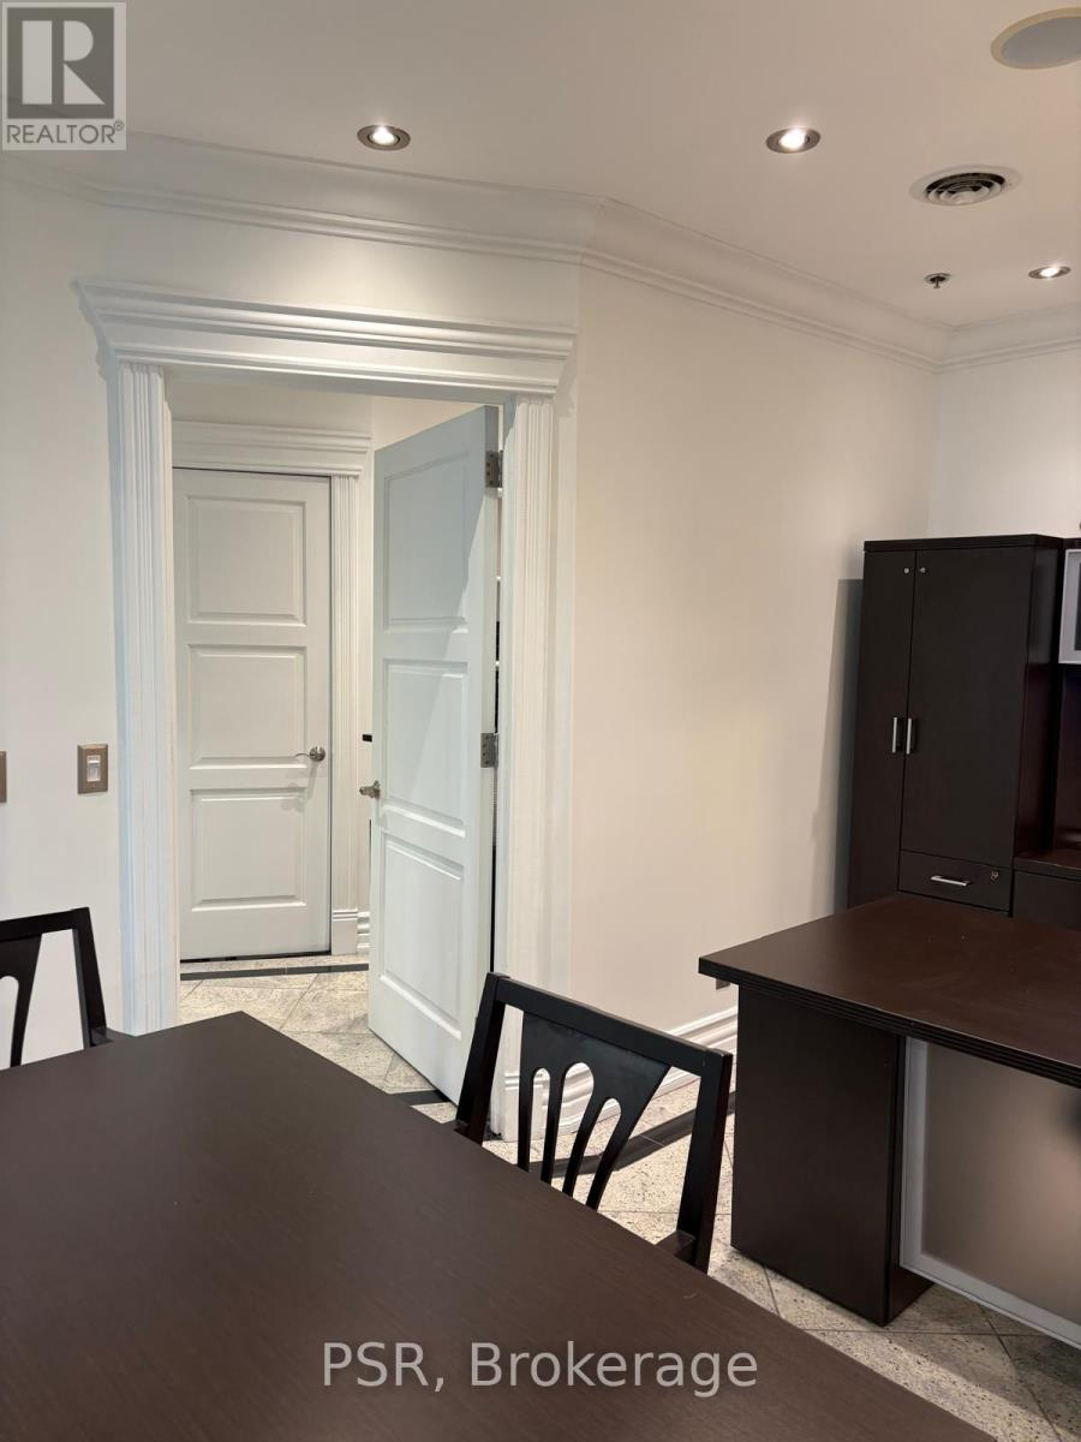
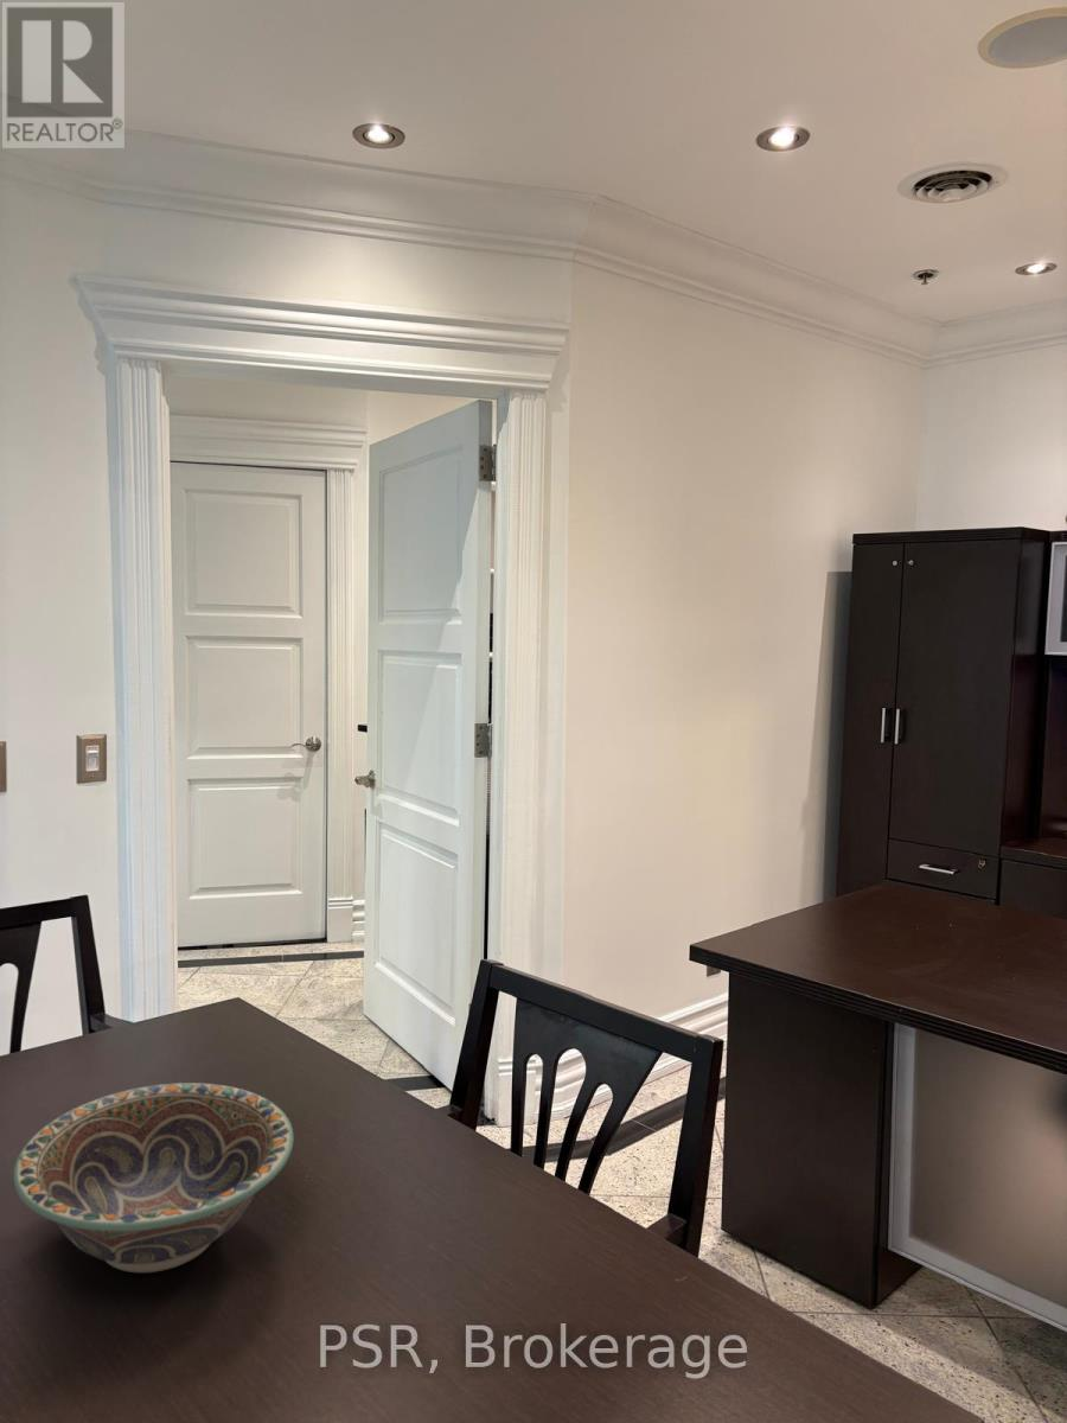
+ decorative bowl (160, 1189)
